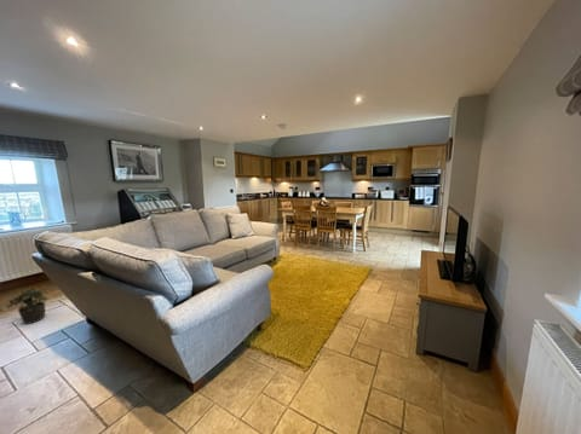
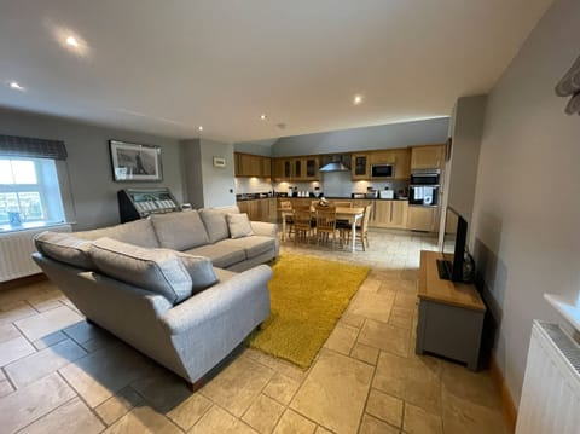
- potted plant (29, 305)
